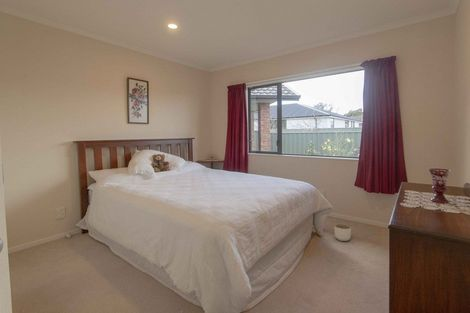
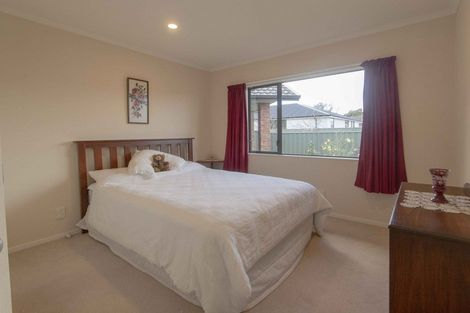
- planter (342, 232)
